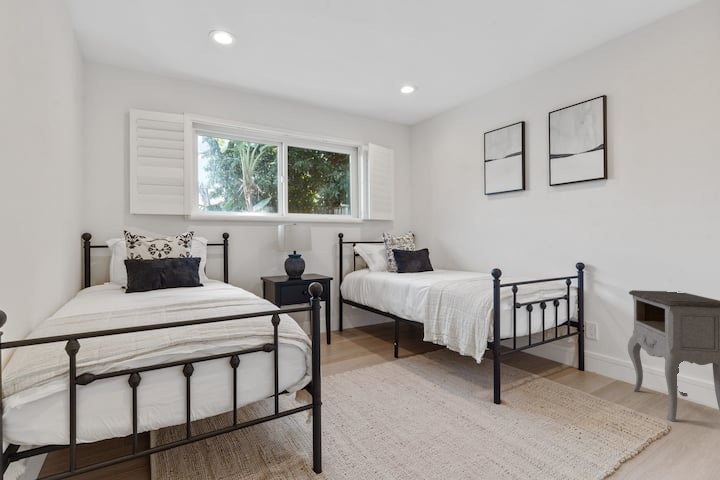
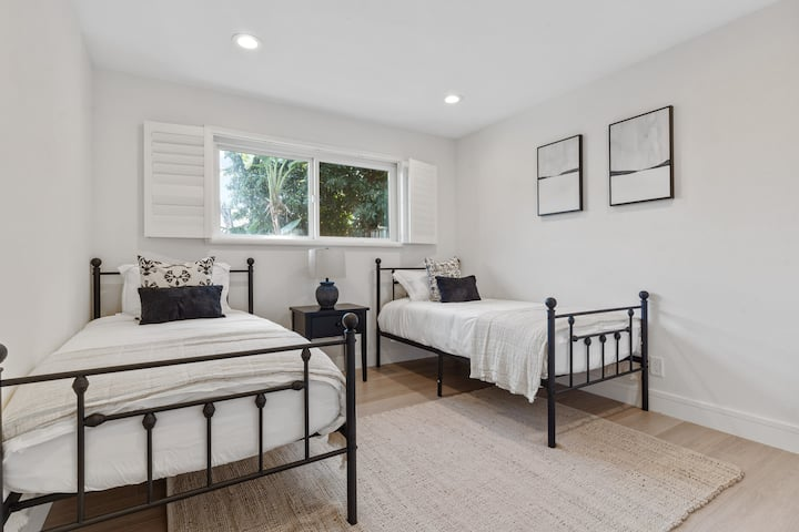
- nightstand (674, 351)
